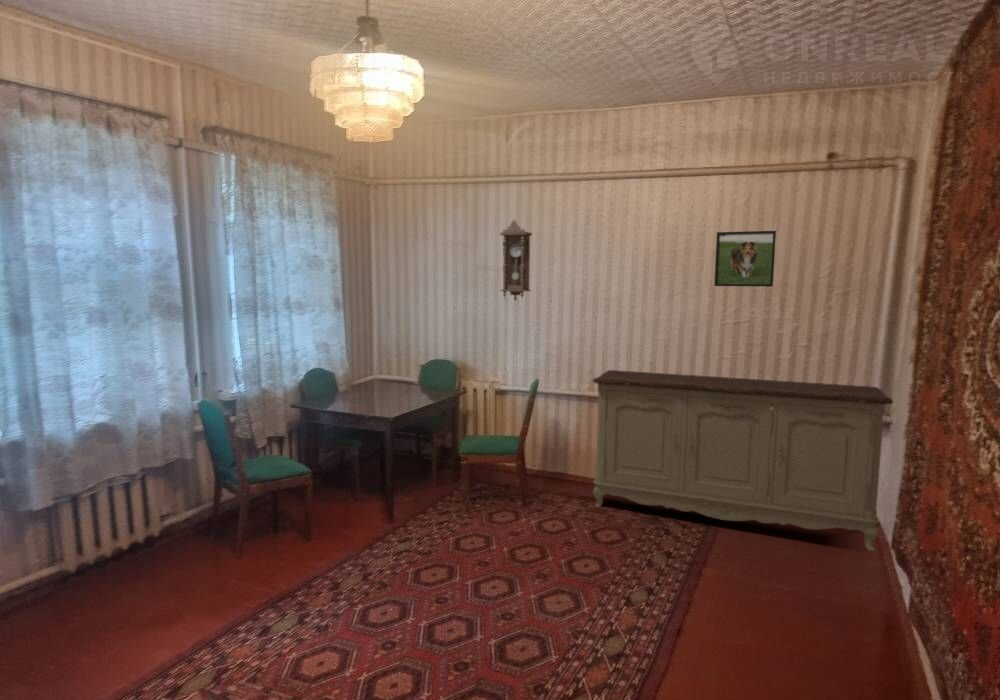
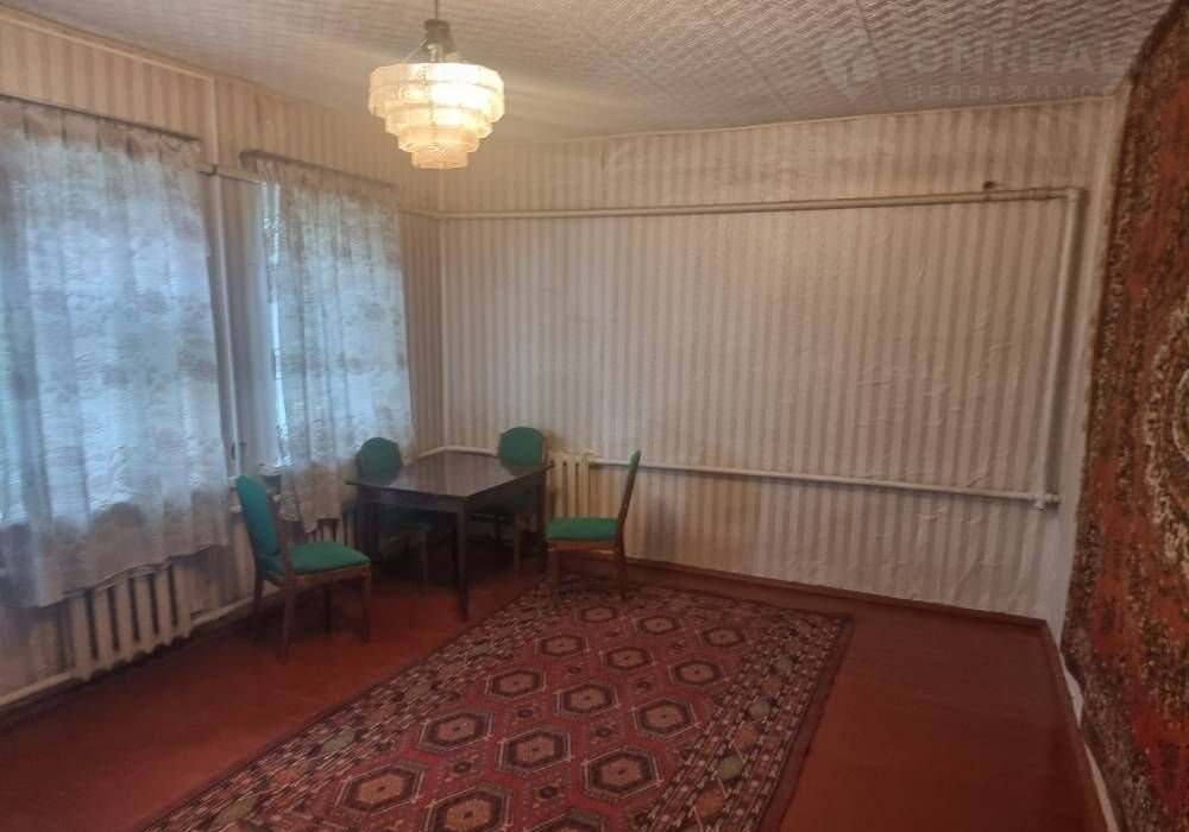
- sideboard (727, 450)
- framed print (744, 259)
- pendulum clock (515, 260)
